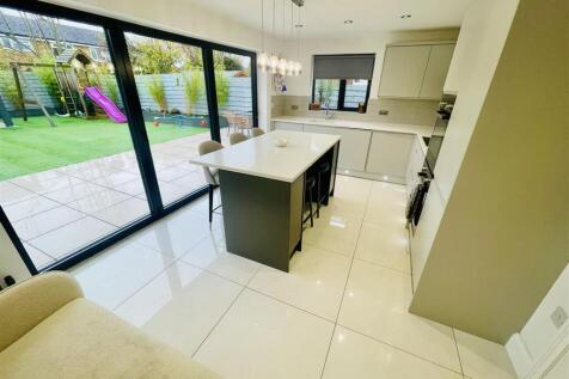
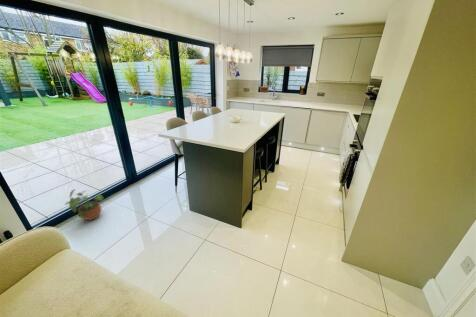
+ potted plant (84, 204)
